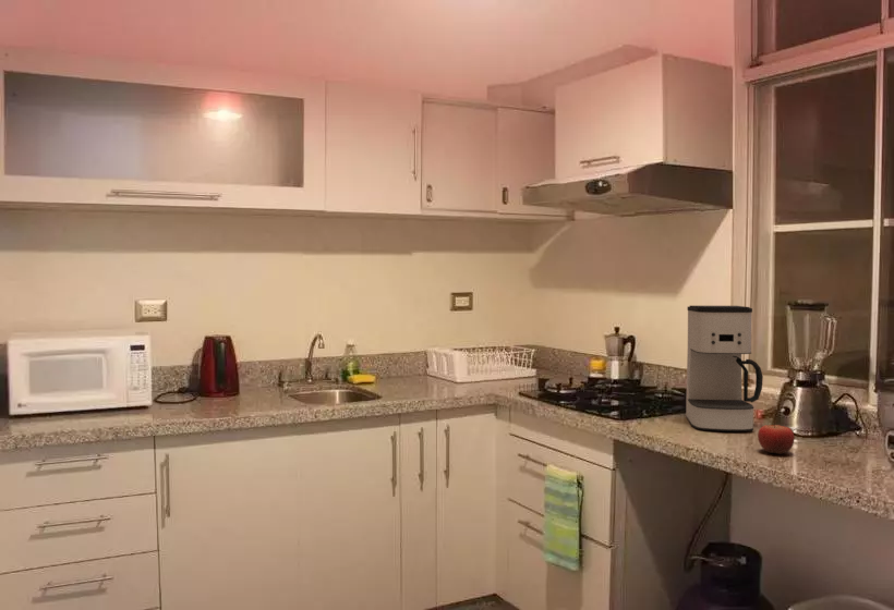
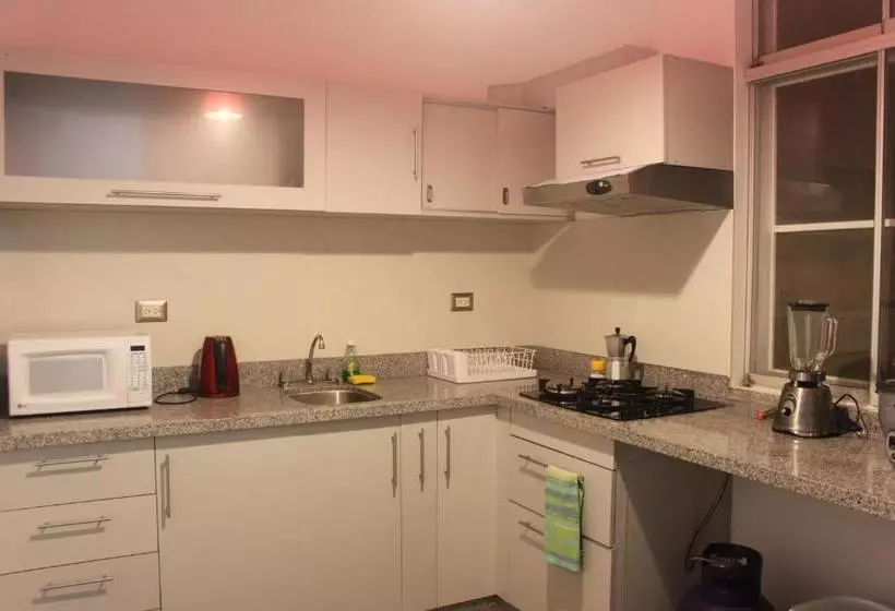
- coffee maker (725, 365)
- fruit (775, 436)
